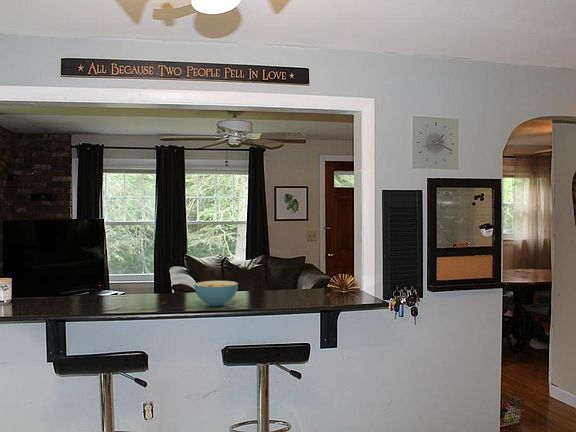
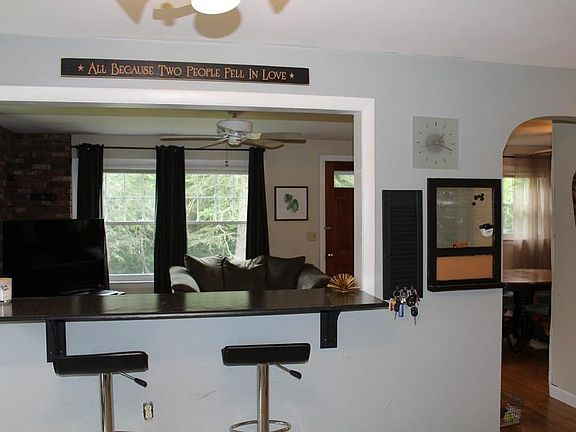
- cereal bowl (216, 294)
